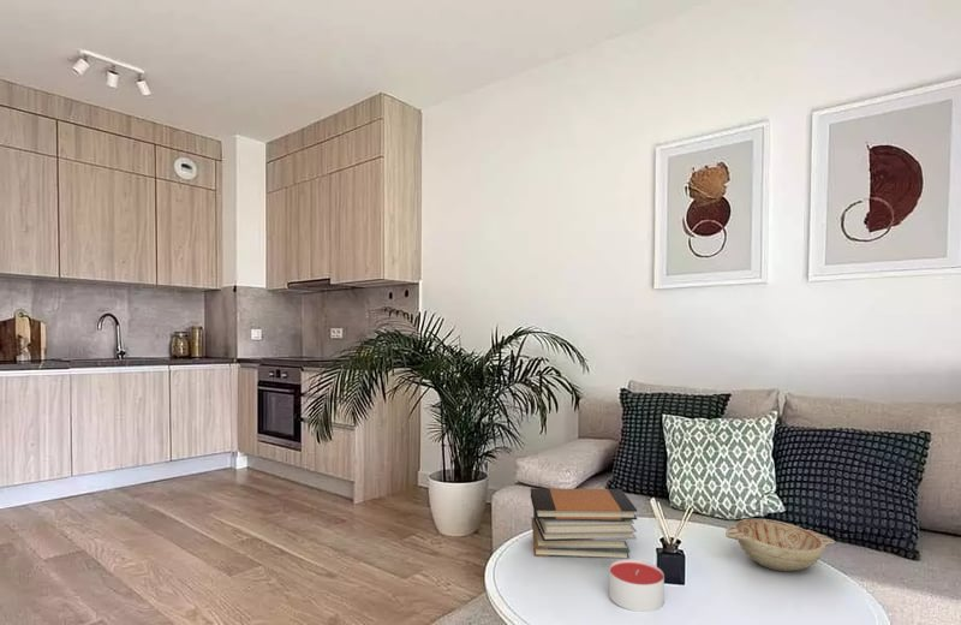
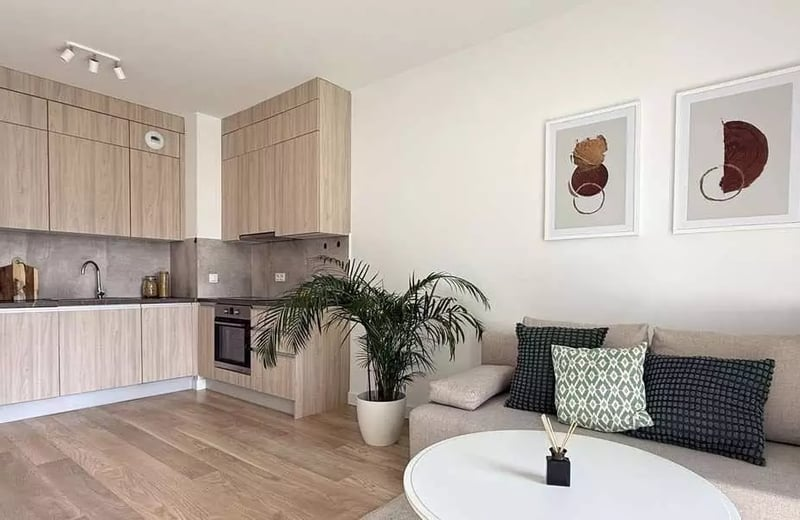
- book stack (580, 522)
- decorative bowl (777, 547)
- candle (635, 583)
